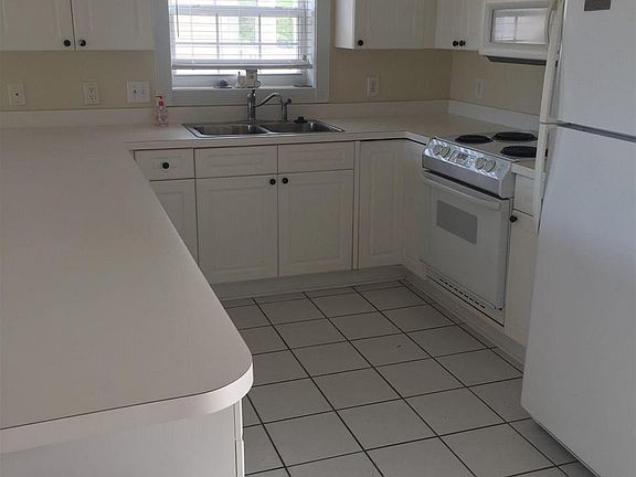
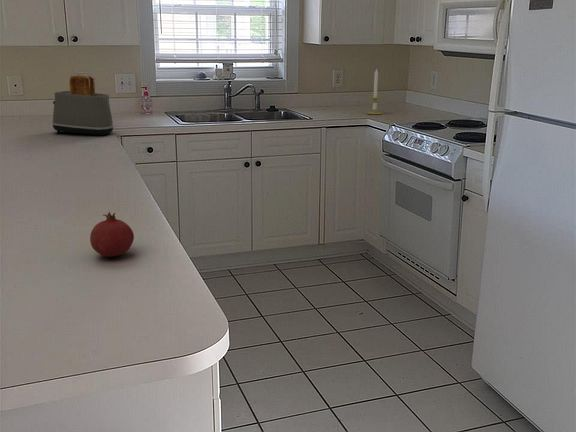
+ fruit (112, 234)
+ candle (375, 91)
+ toaster (81, 104)
